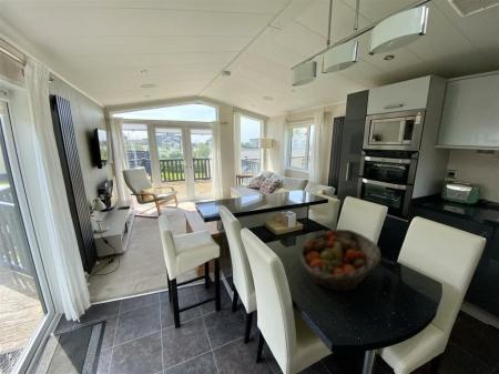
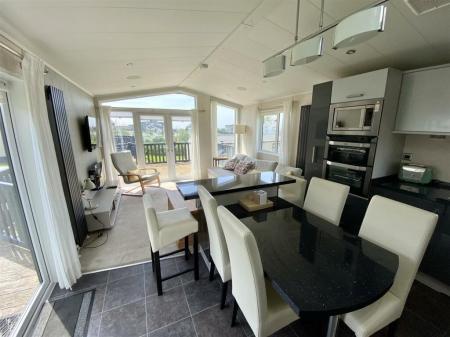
- fruit basket (335, 255)
